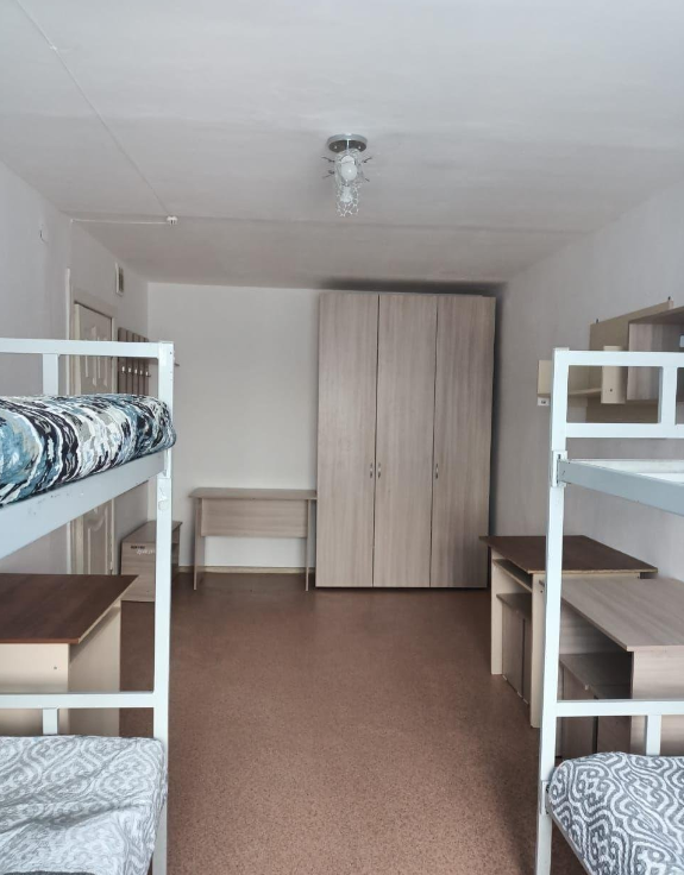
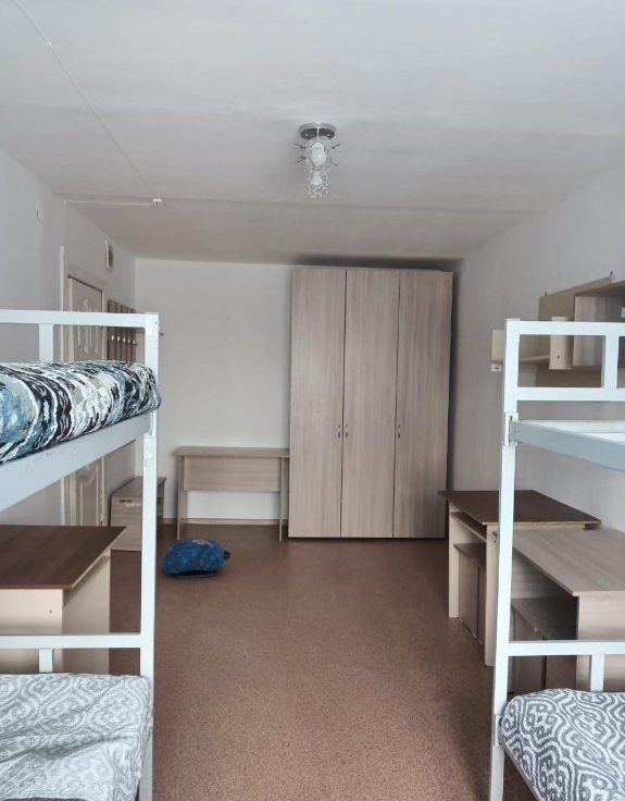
+ backpack (197, 556)
